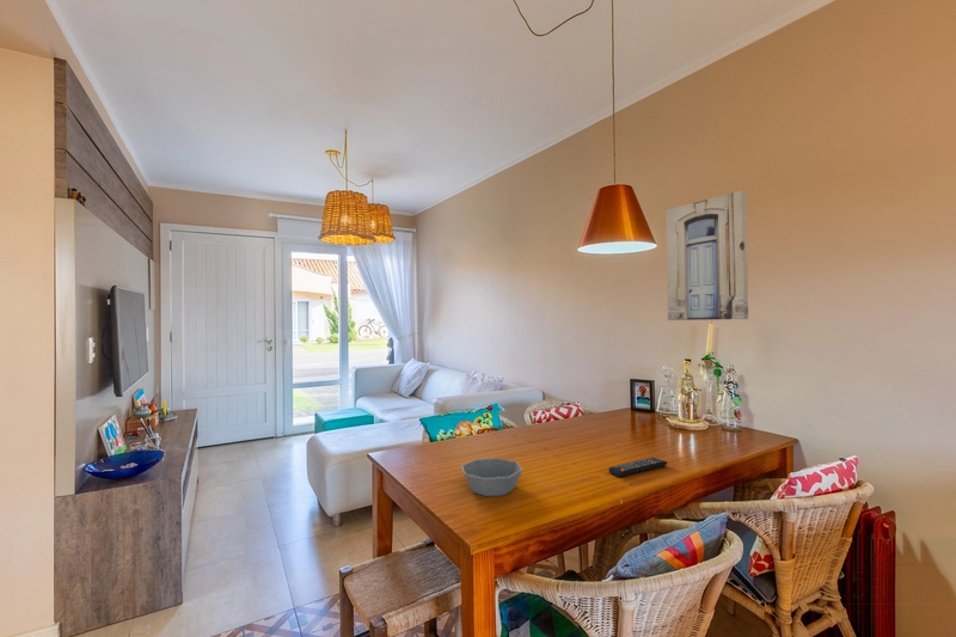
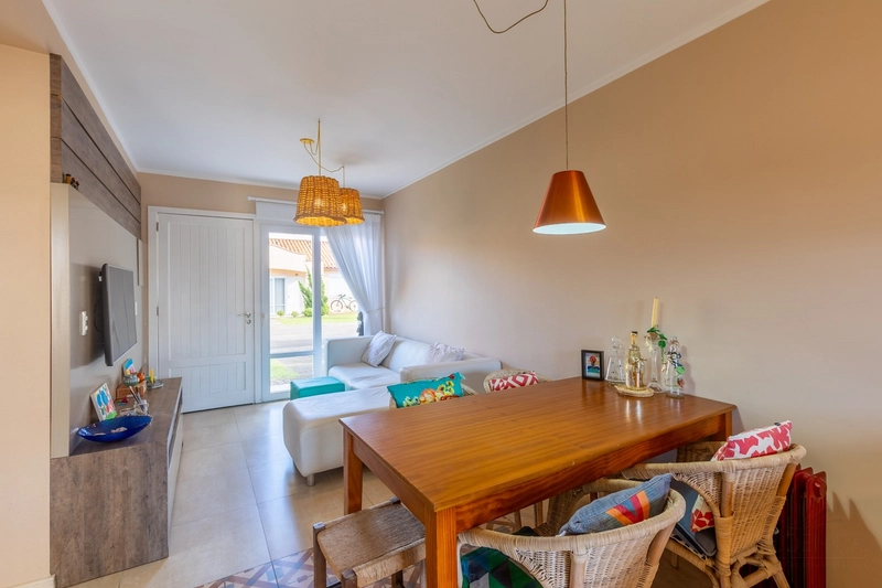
- remote control (638, 466)
- bowl (491, 477)
- wall art (704, 259)
